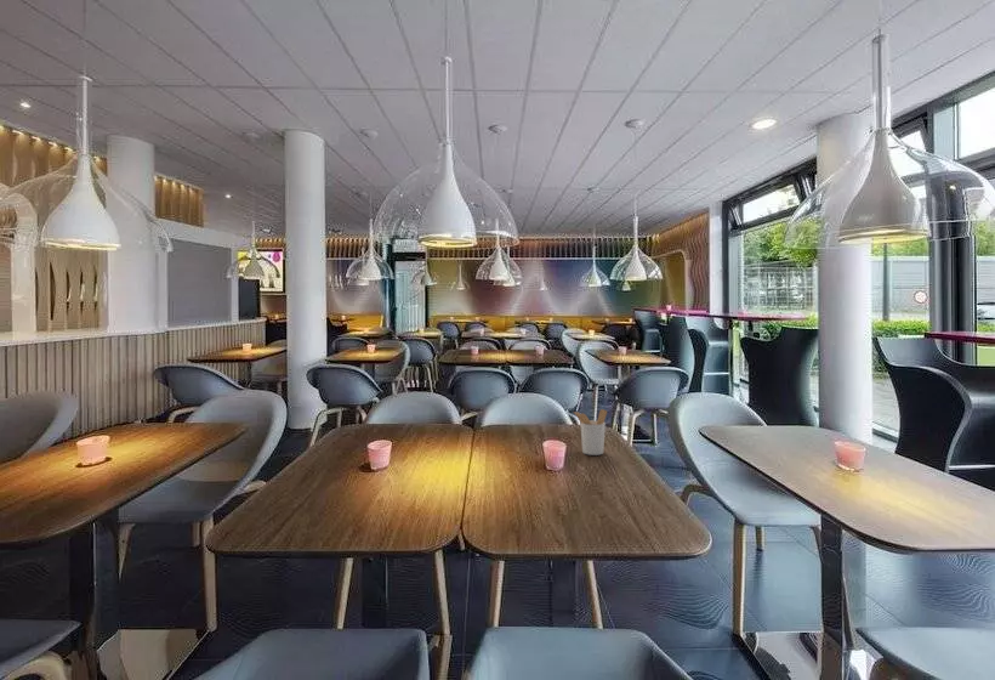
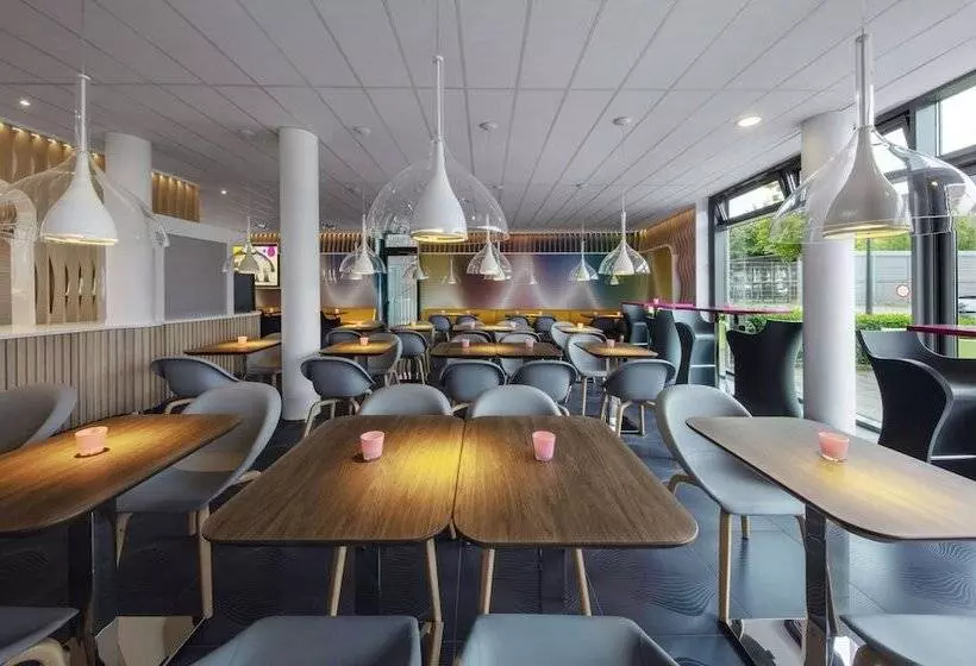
- utensil holder (589, 431)
